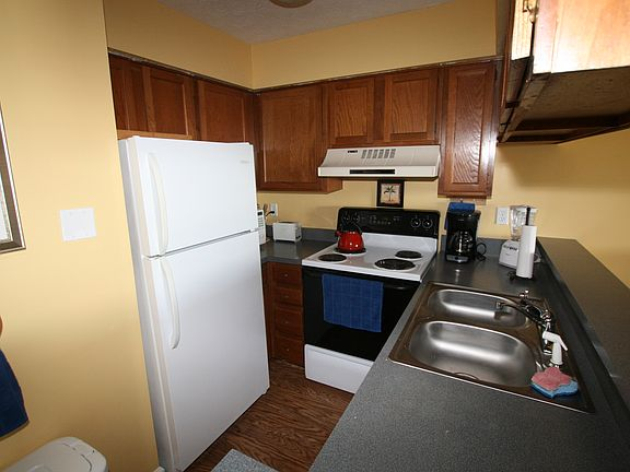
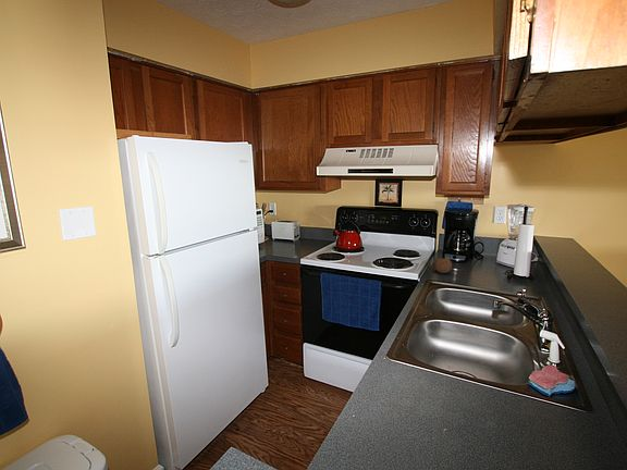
+ fruit (442, 263)
